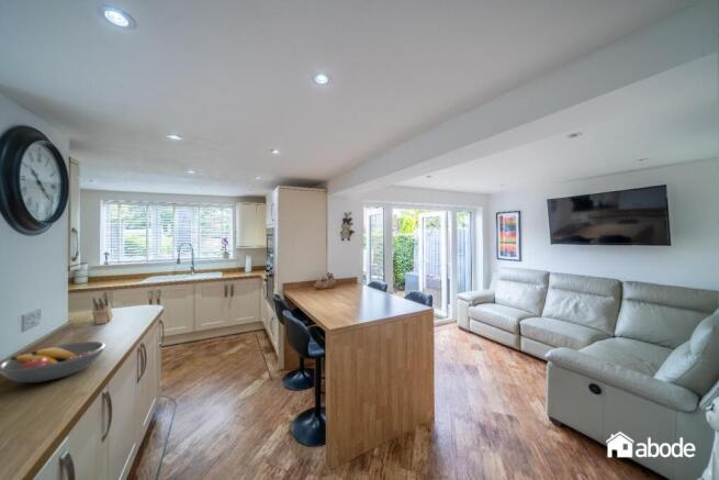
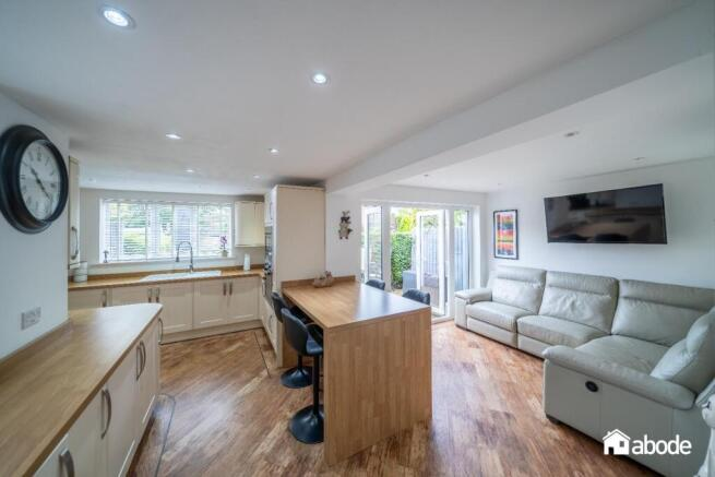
- fruit bowl (56, 361)
- knife block (102, 309)
